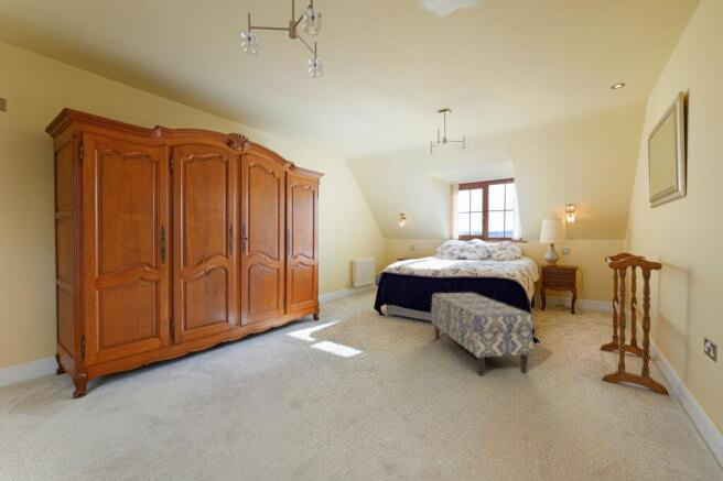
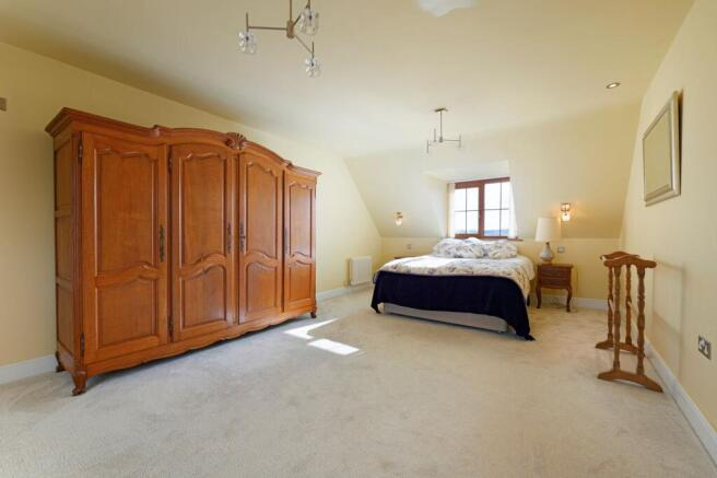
- bench (474, 327)
